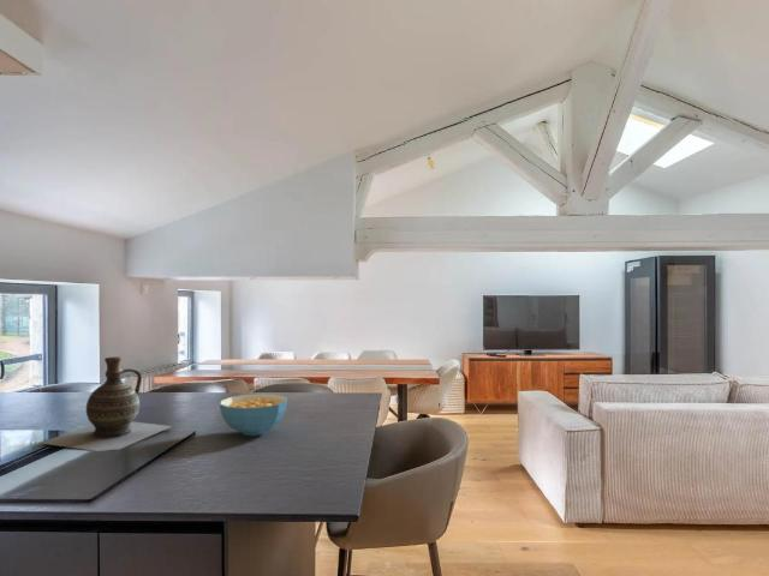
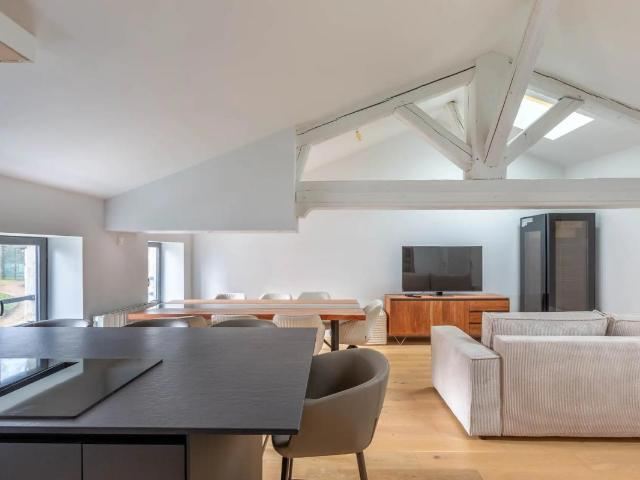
- ceramic jug (109, 397)
- cereal bowl (254, 416)
